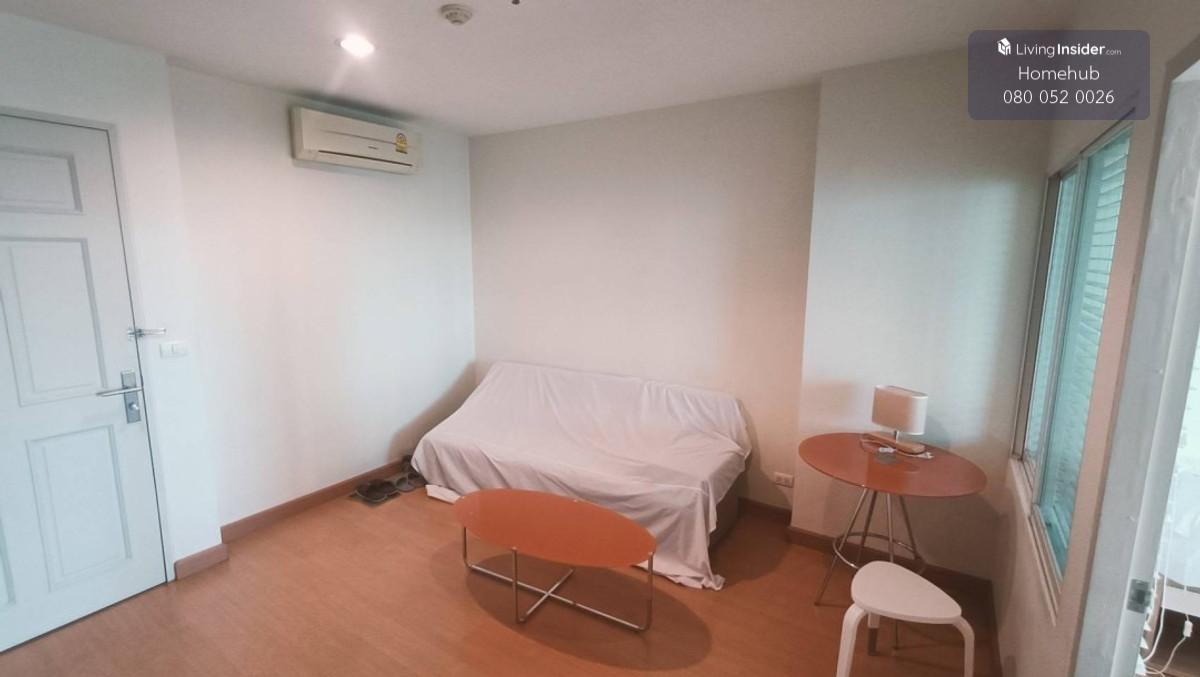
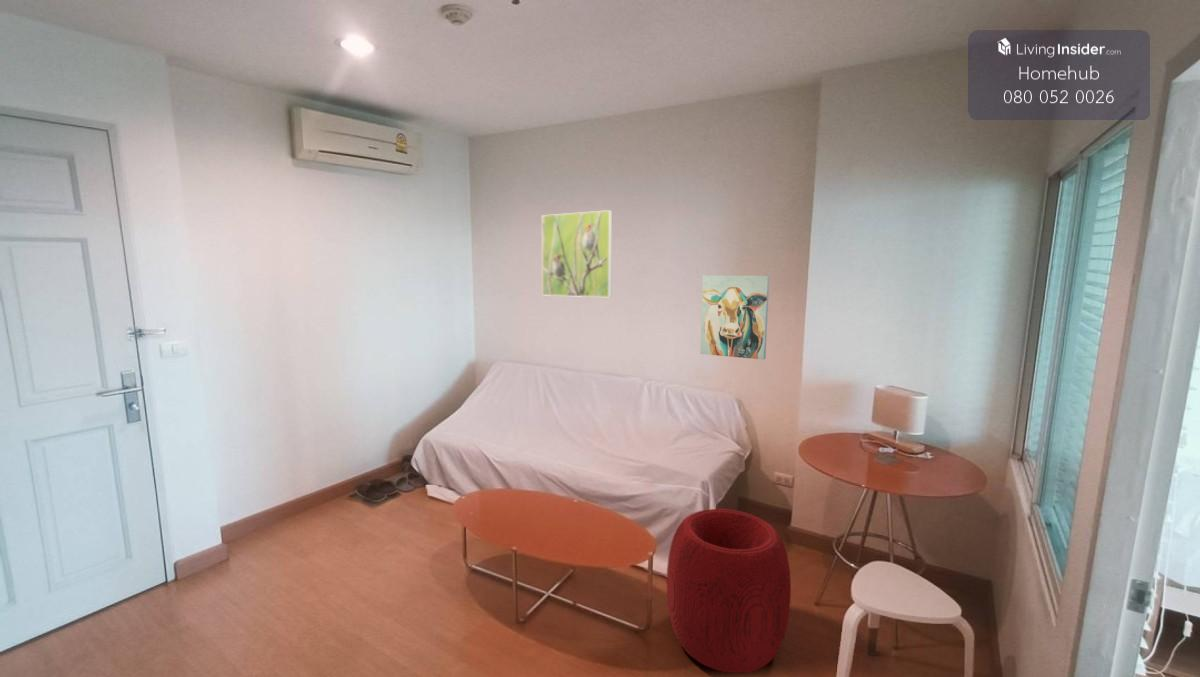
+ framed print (575, 255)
+ pouf (726, 584)
+ wall art (733, 316)
